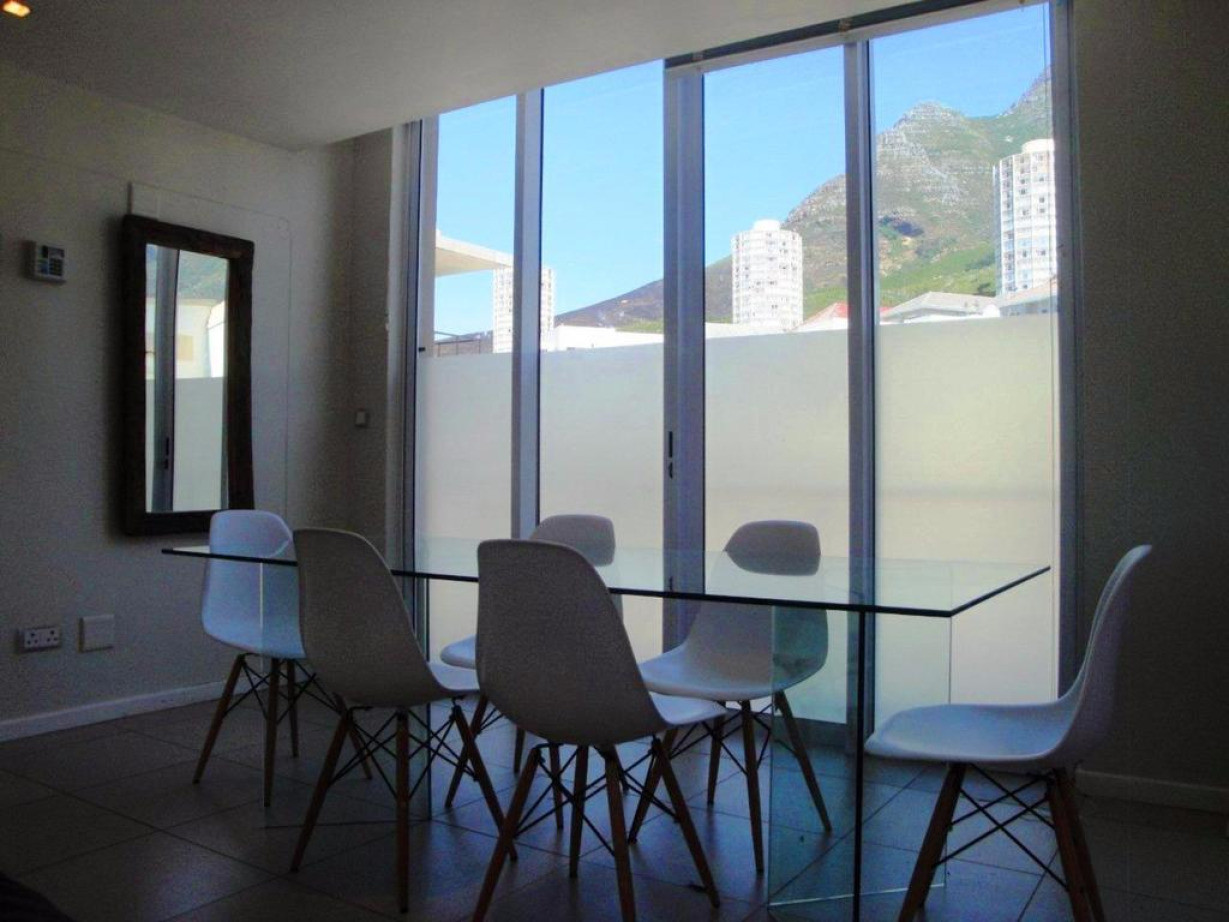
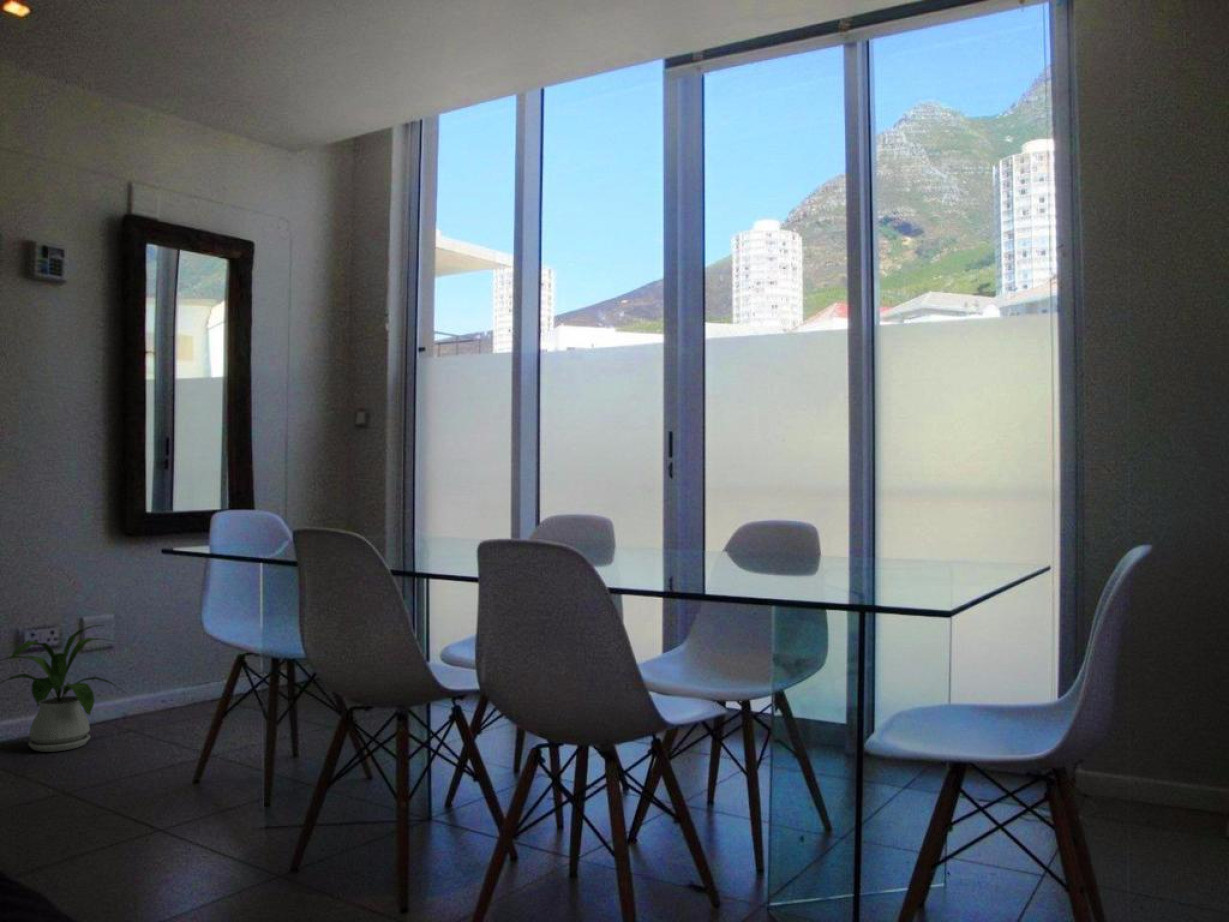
+ house plant (57, 682)
